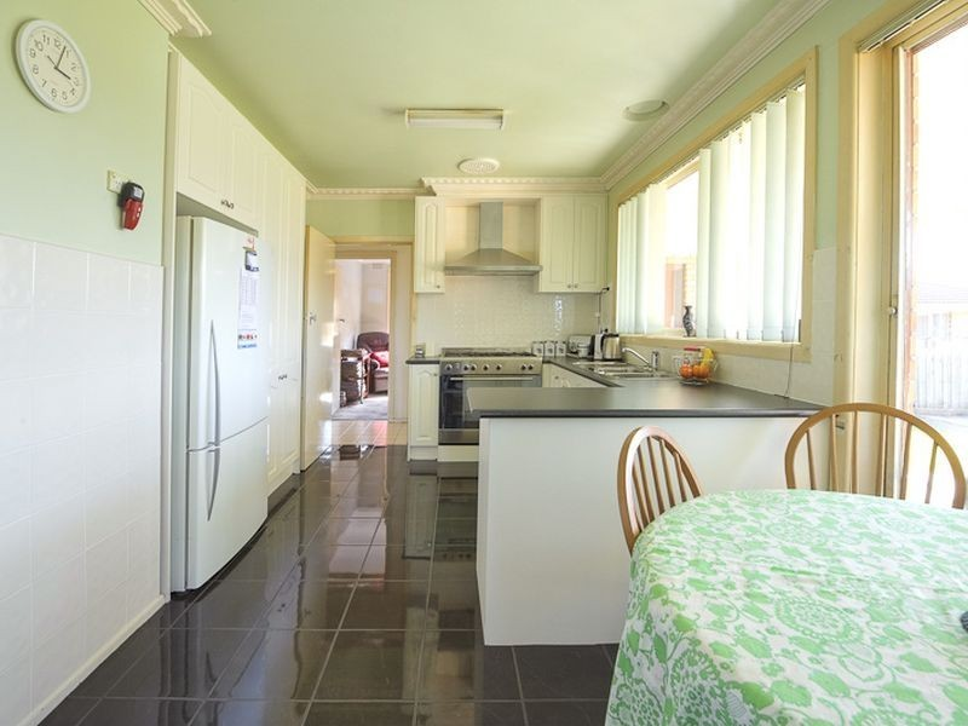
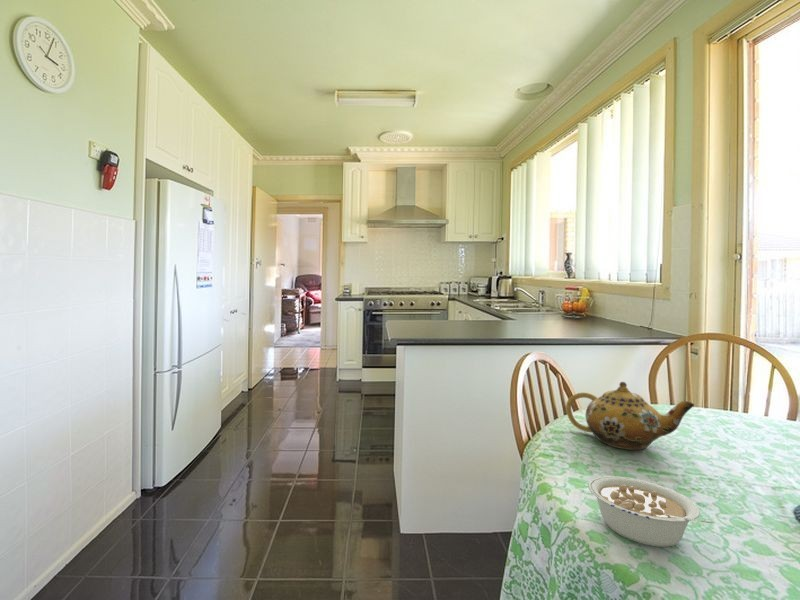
+ legume (644, 510)
+ teapot (624, 412)
